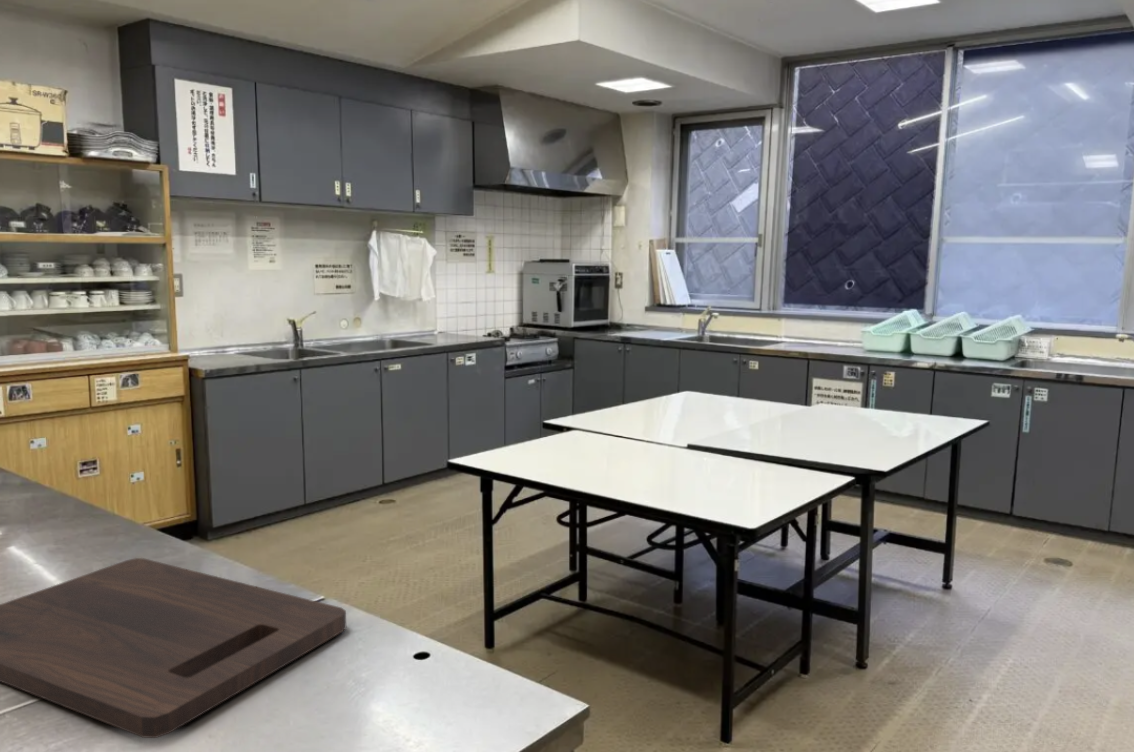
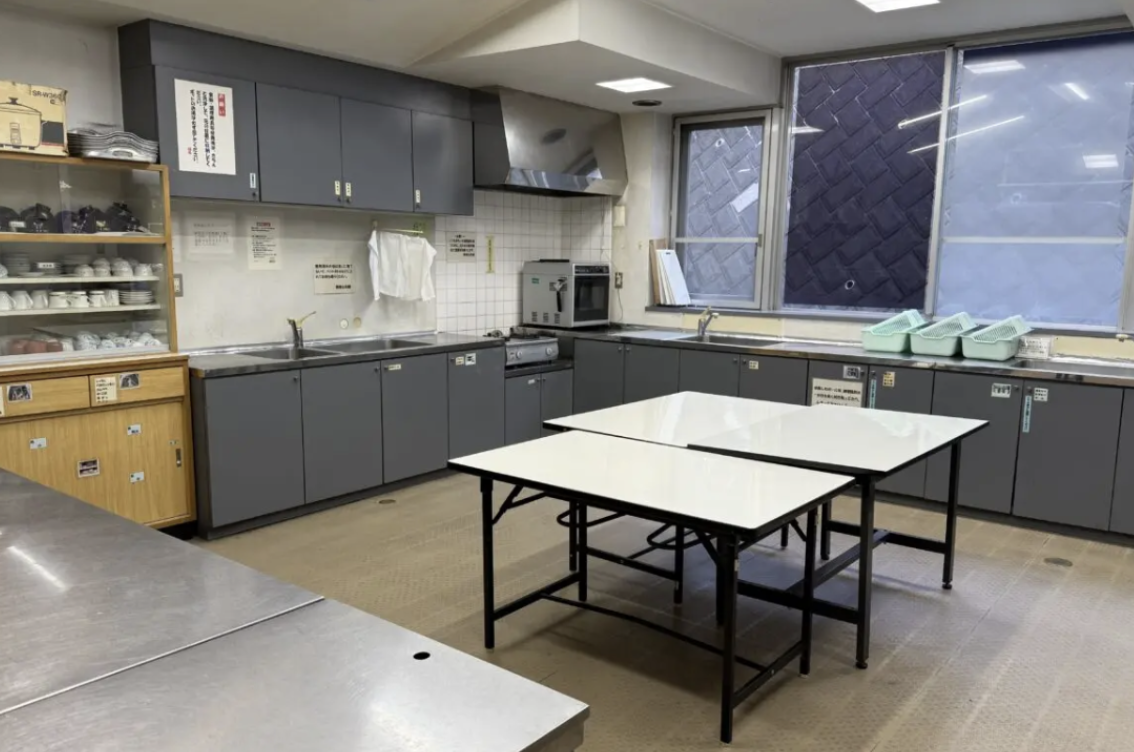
- cutting board (143, 629)
